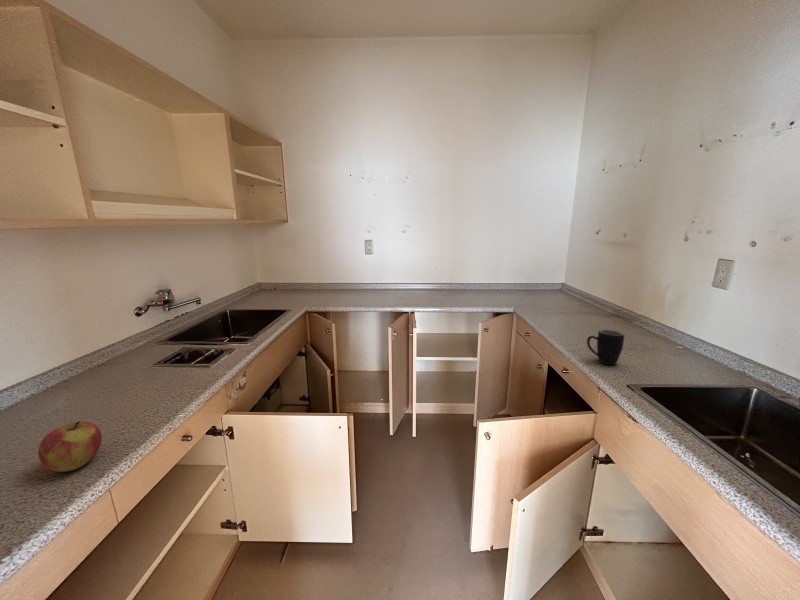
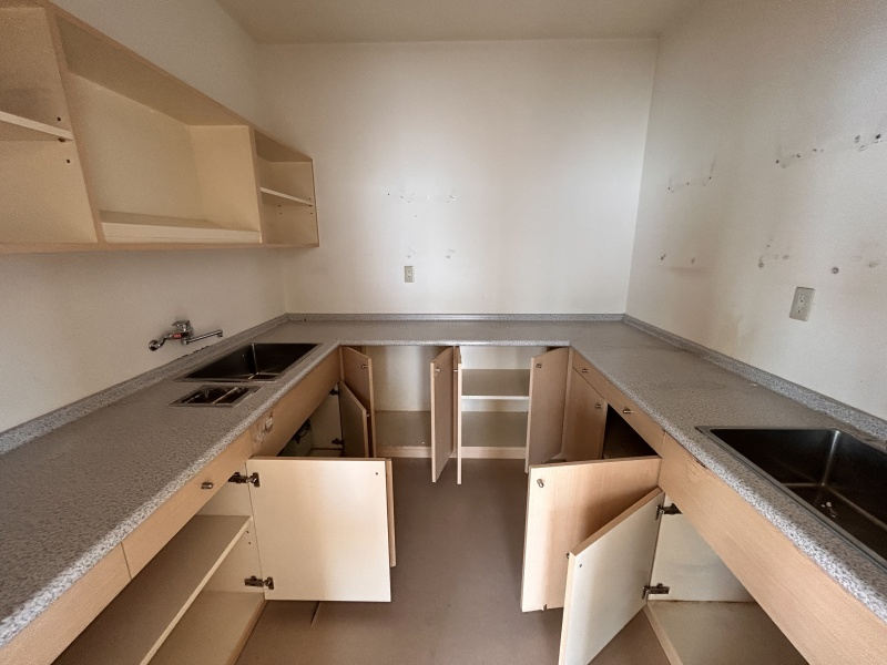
- apple (71, 444)
- mug (603, 347)
